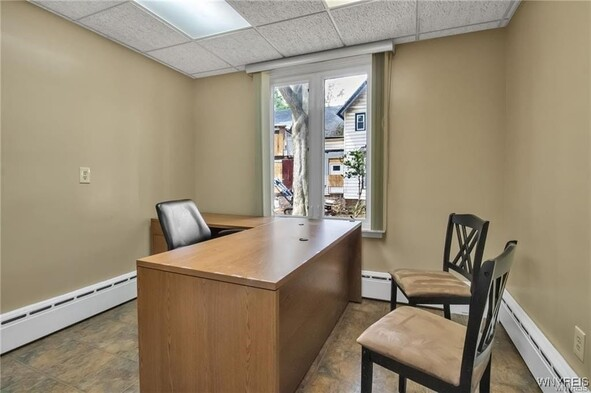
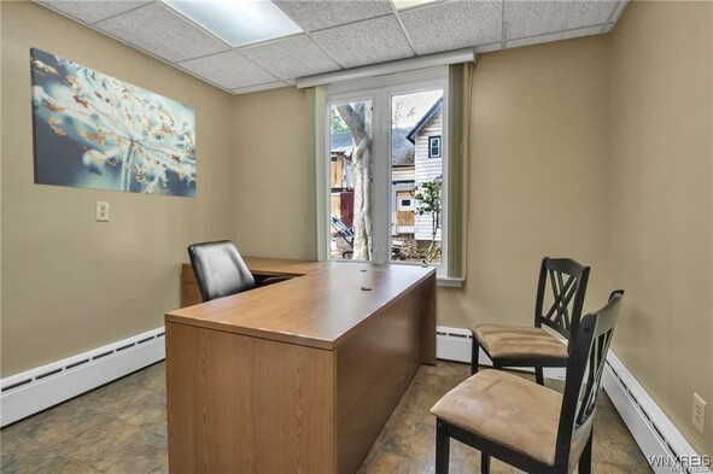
+ wall art (130, 137)
